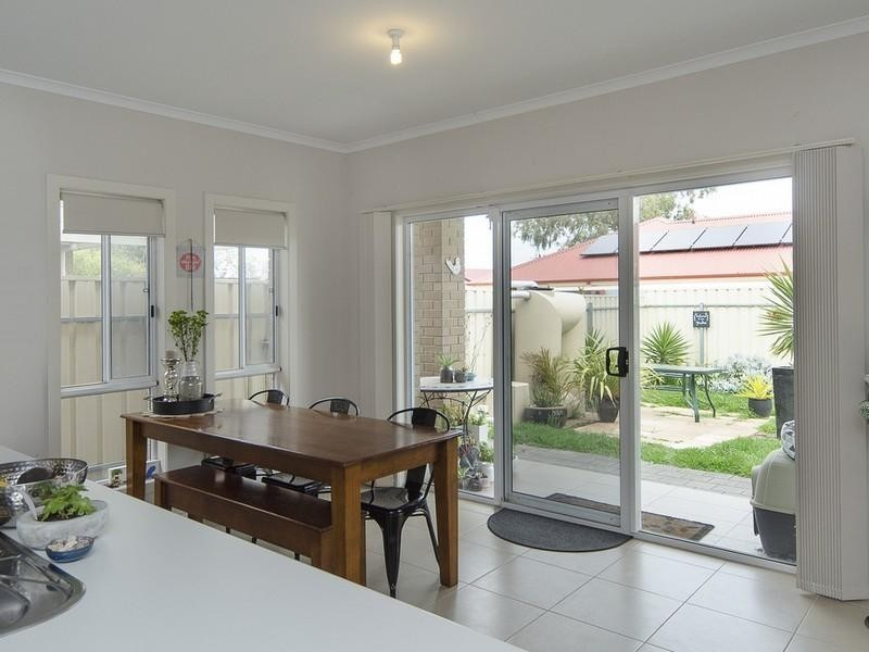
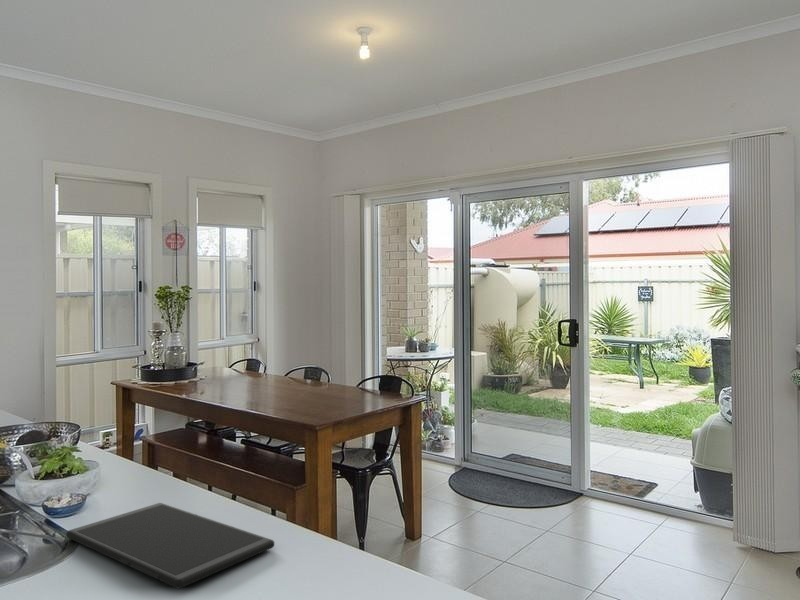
+ cutting board (167, 539)
